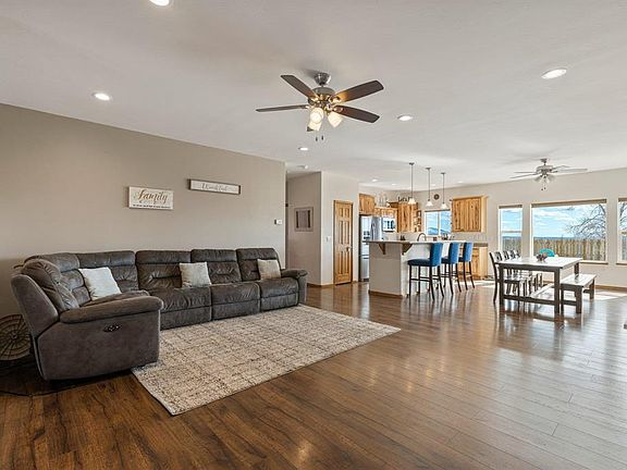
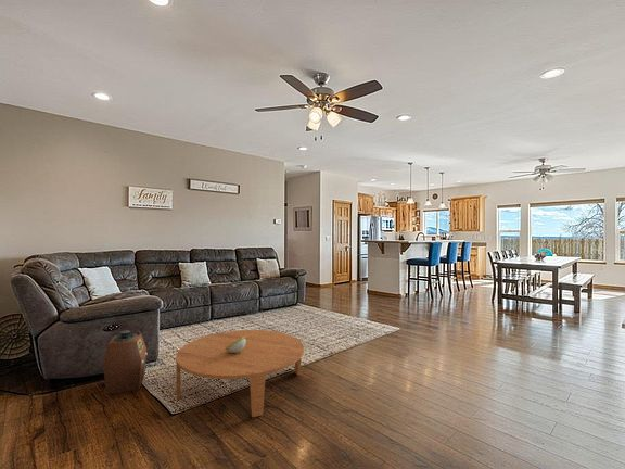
+ coffee table (242, 366)
+ speaker (126, 357)
+ decorative bowl (235, 343)
